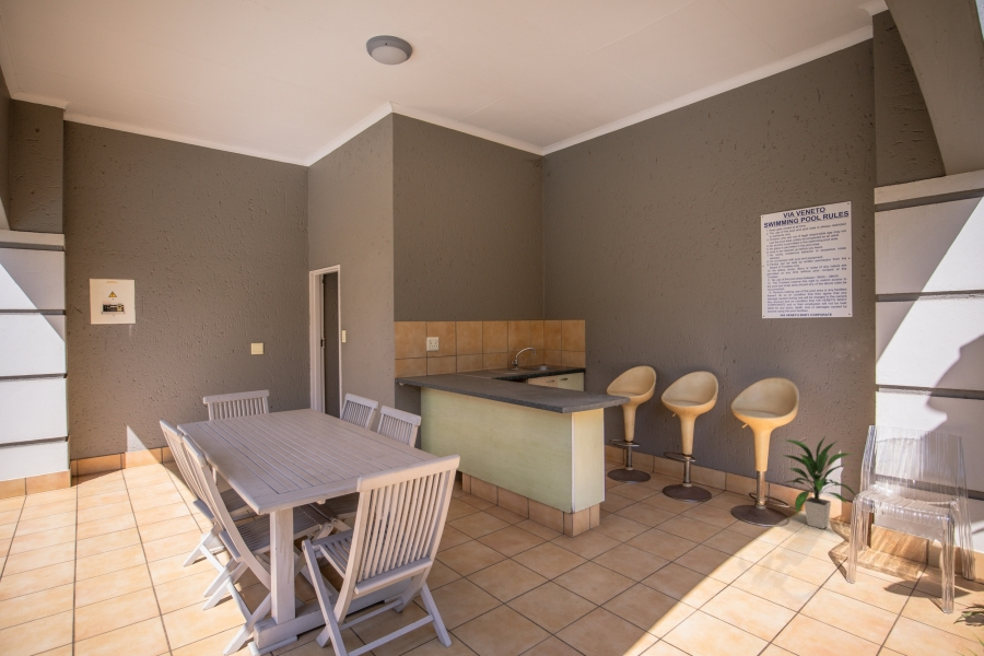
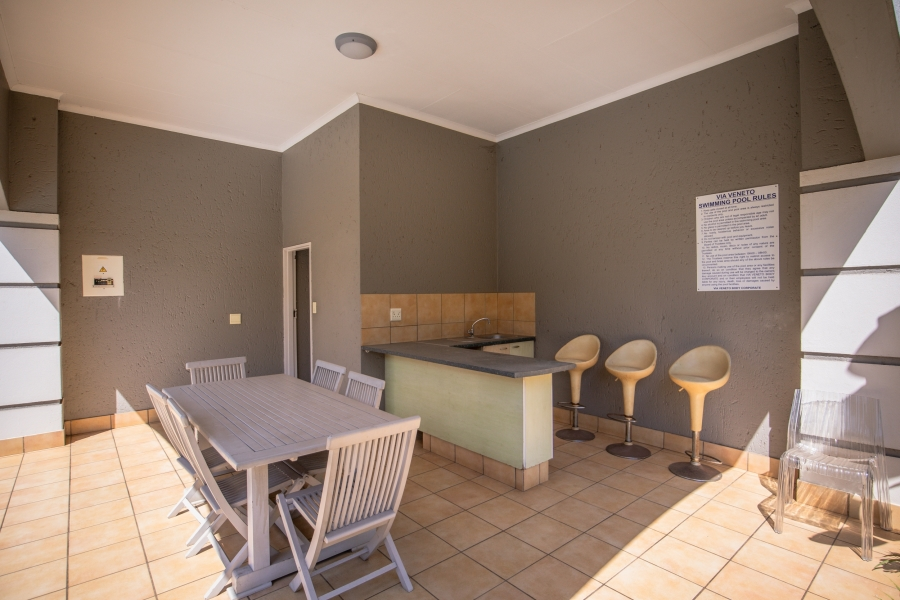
- indoor plant (813, 479)
